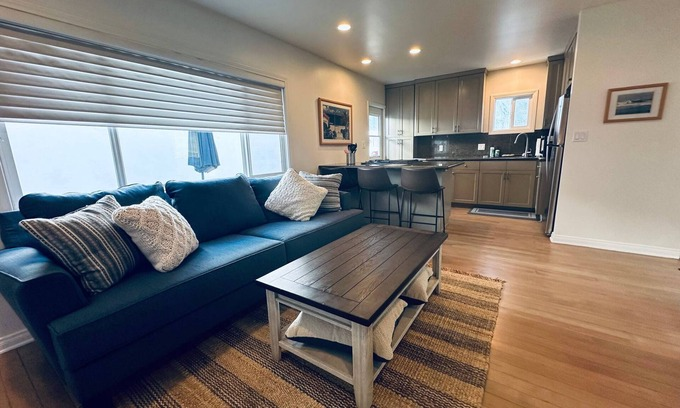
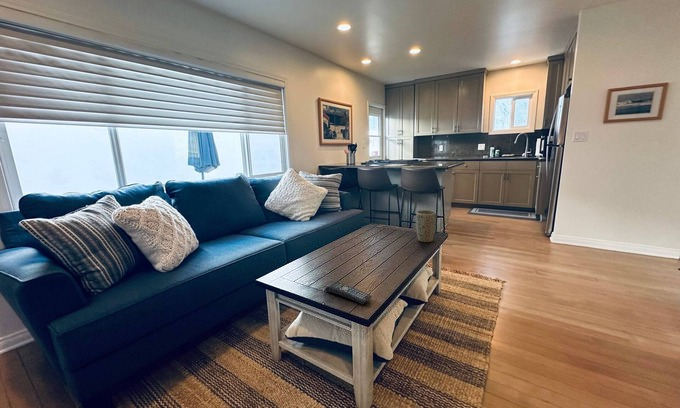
+ remote control (347, 292)
+ plant pot (425, 226)
